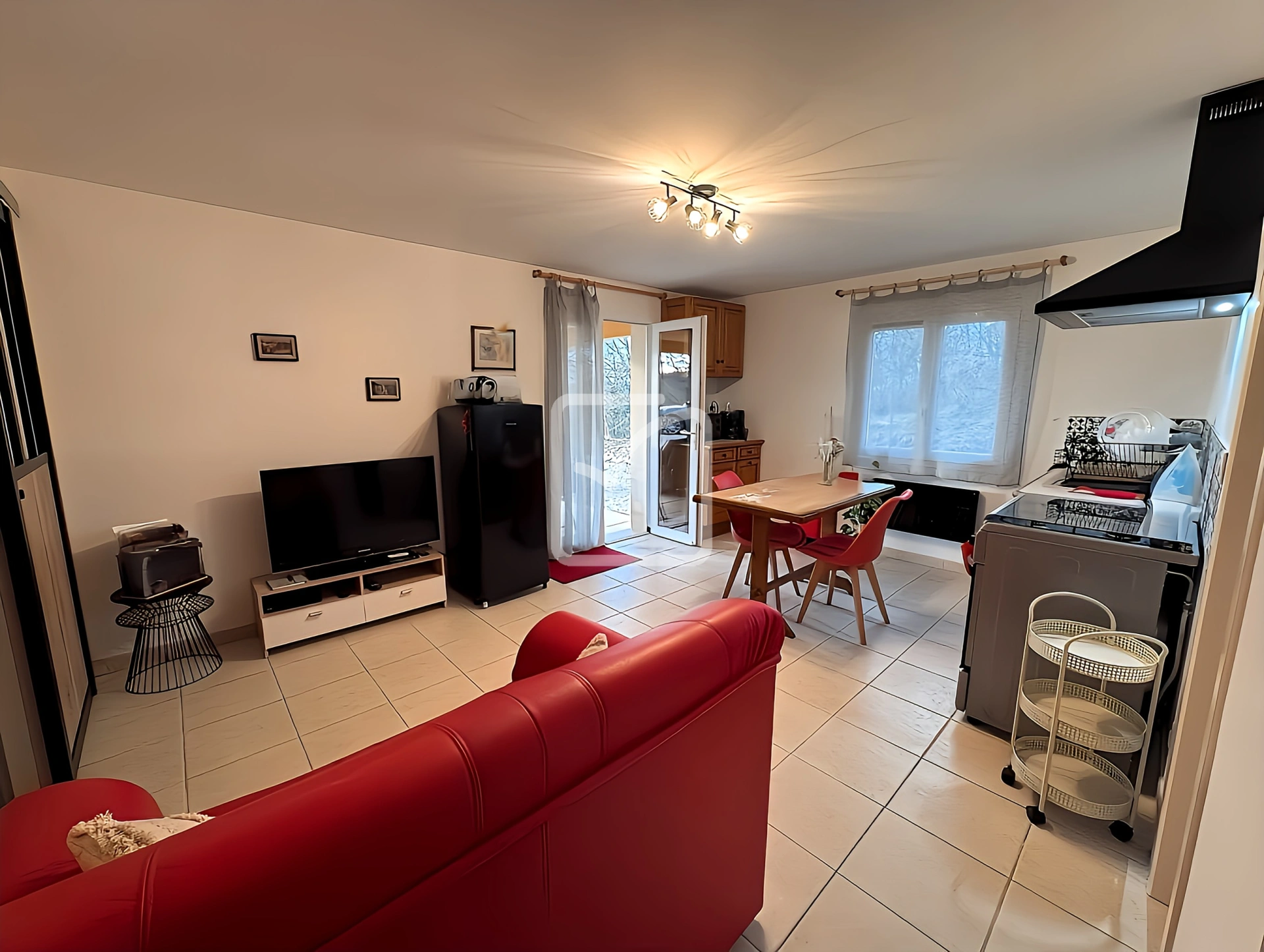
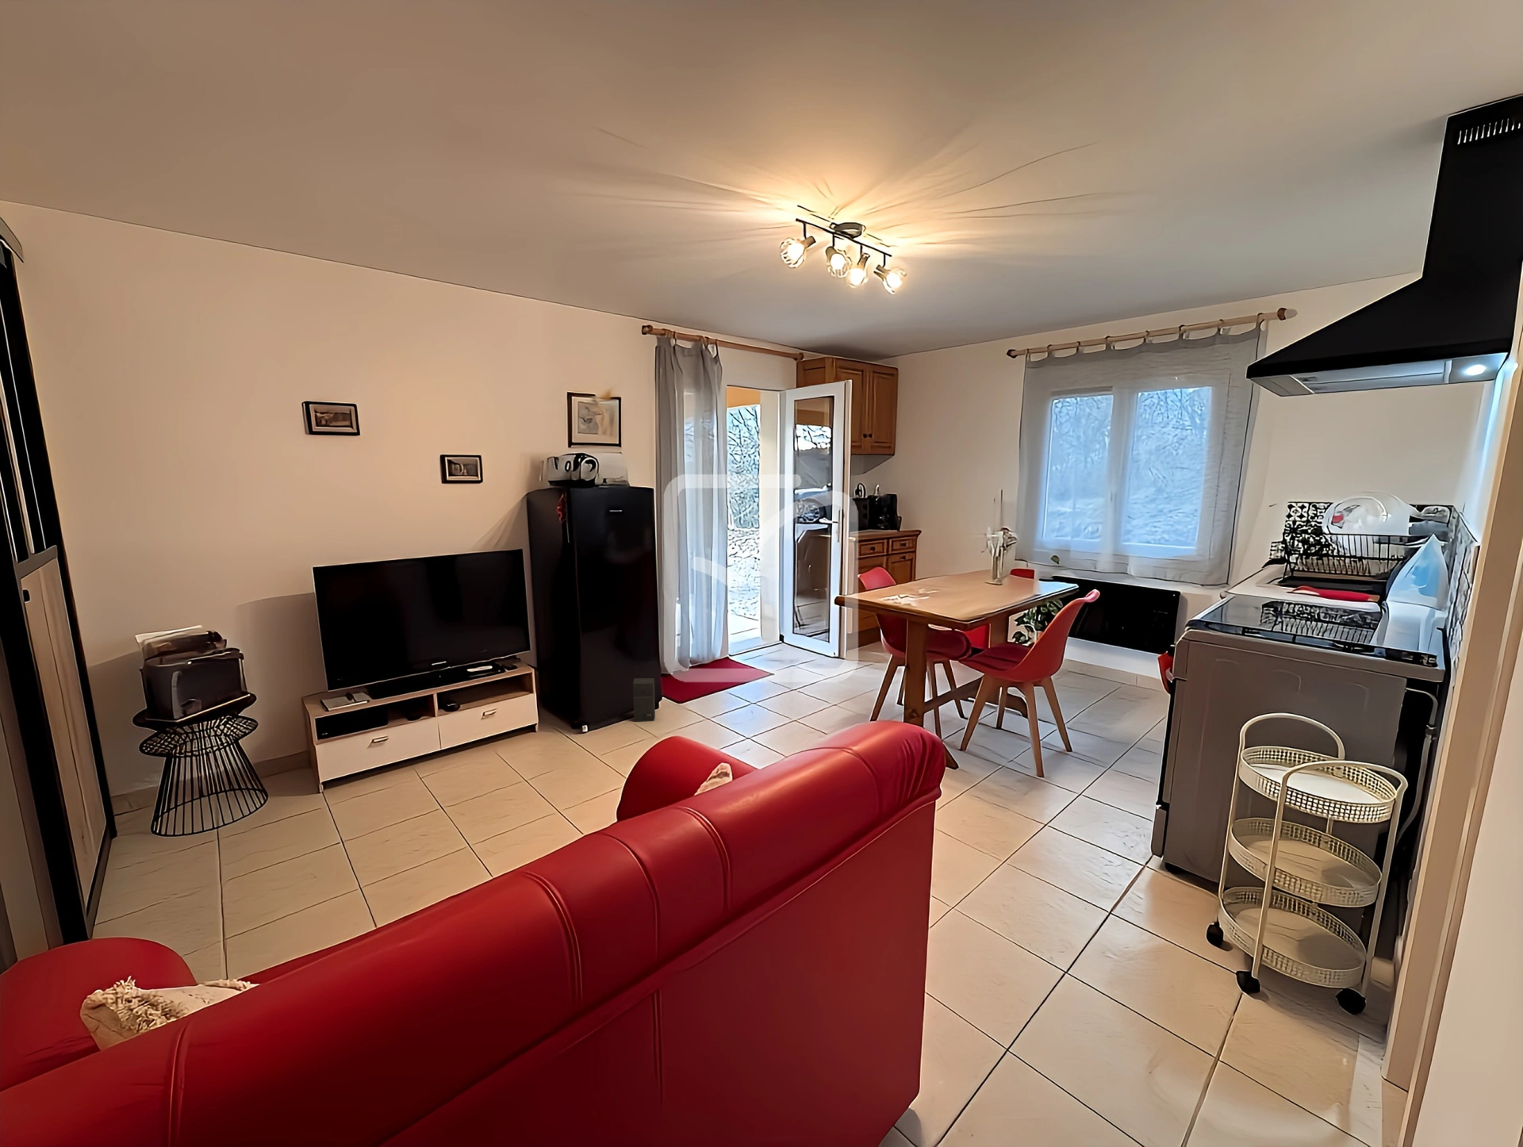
+ speaker (645, 700)
